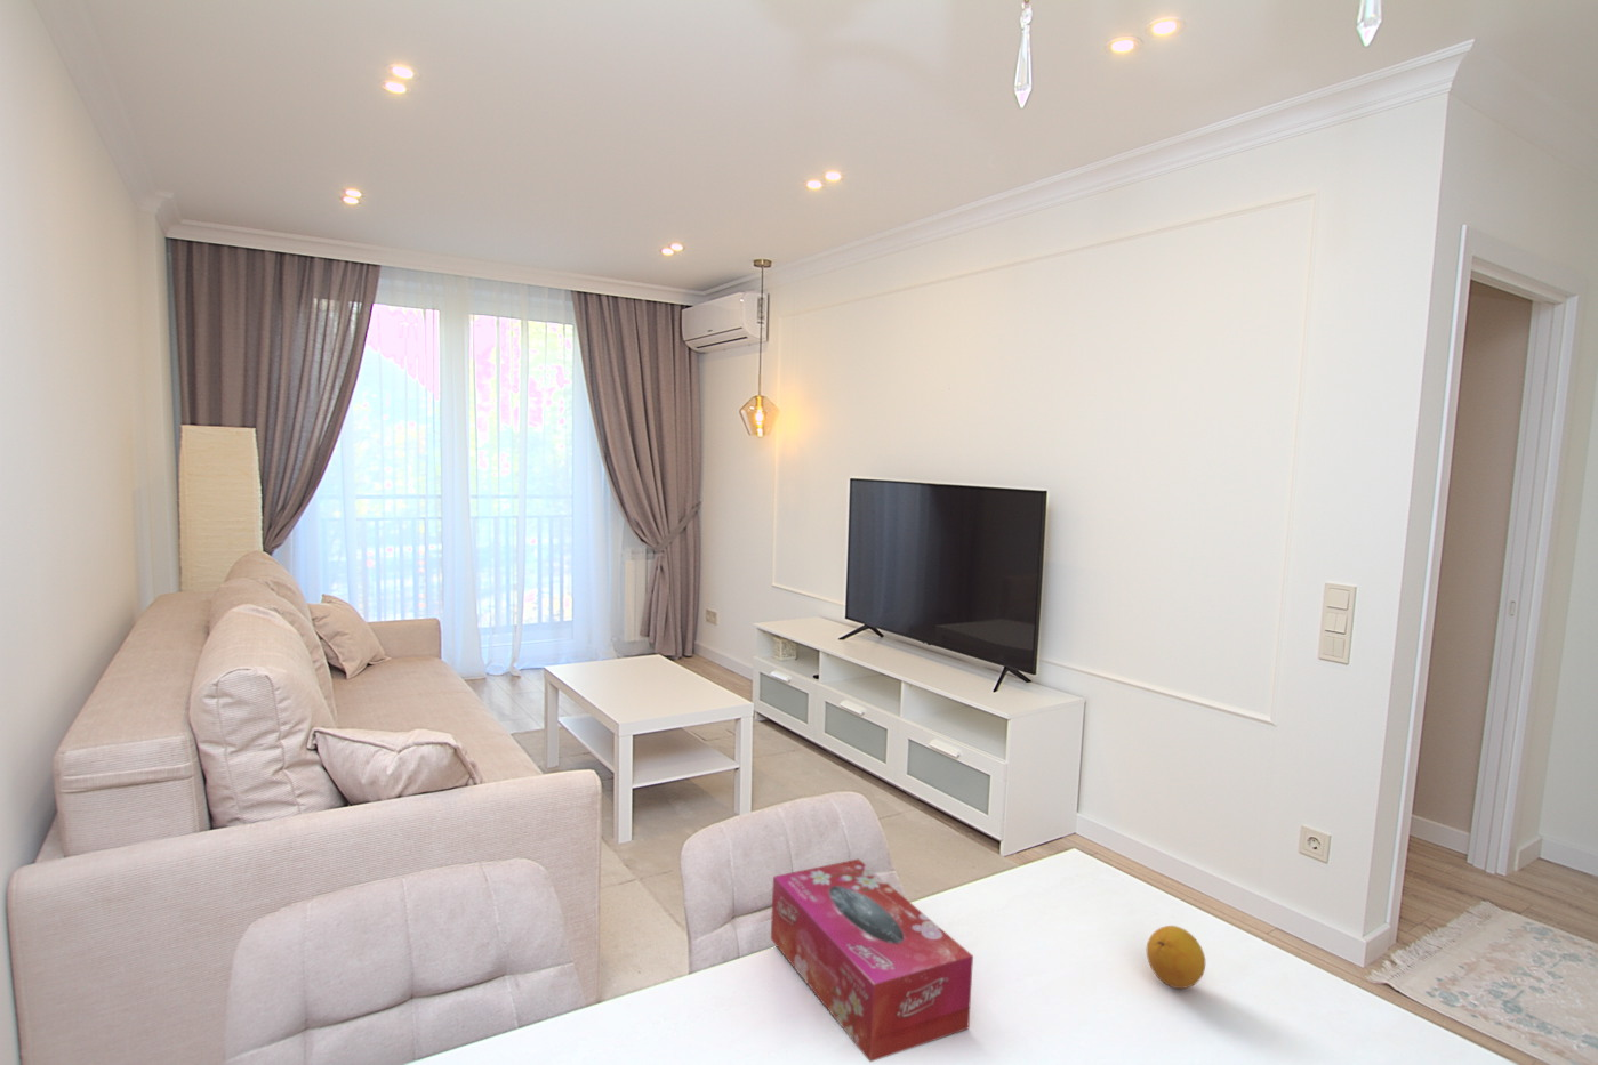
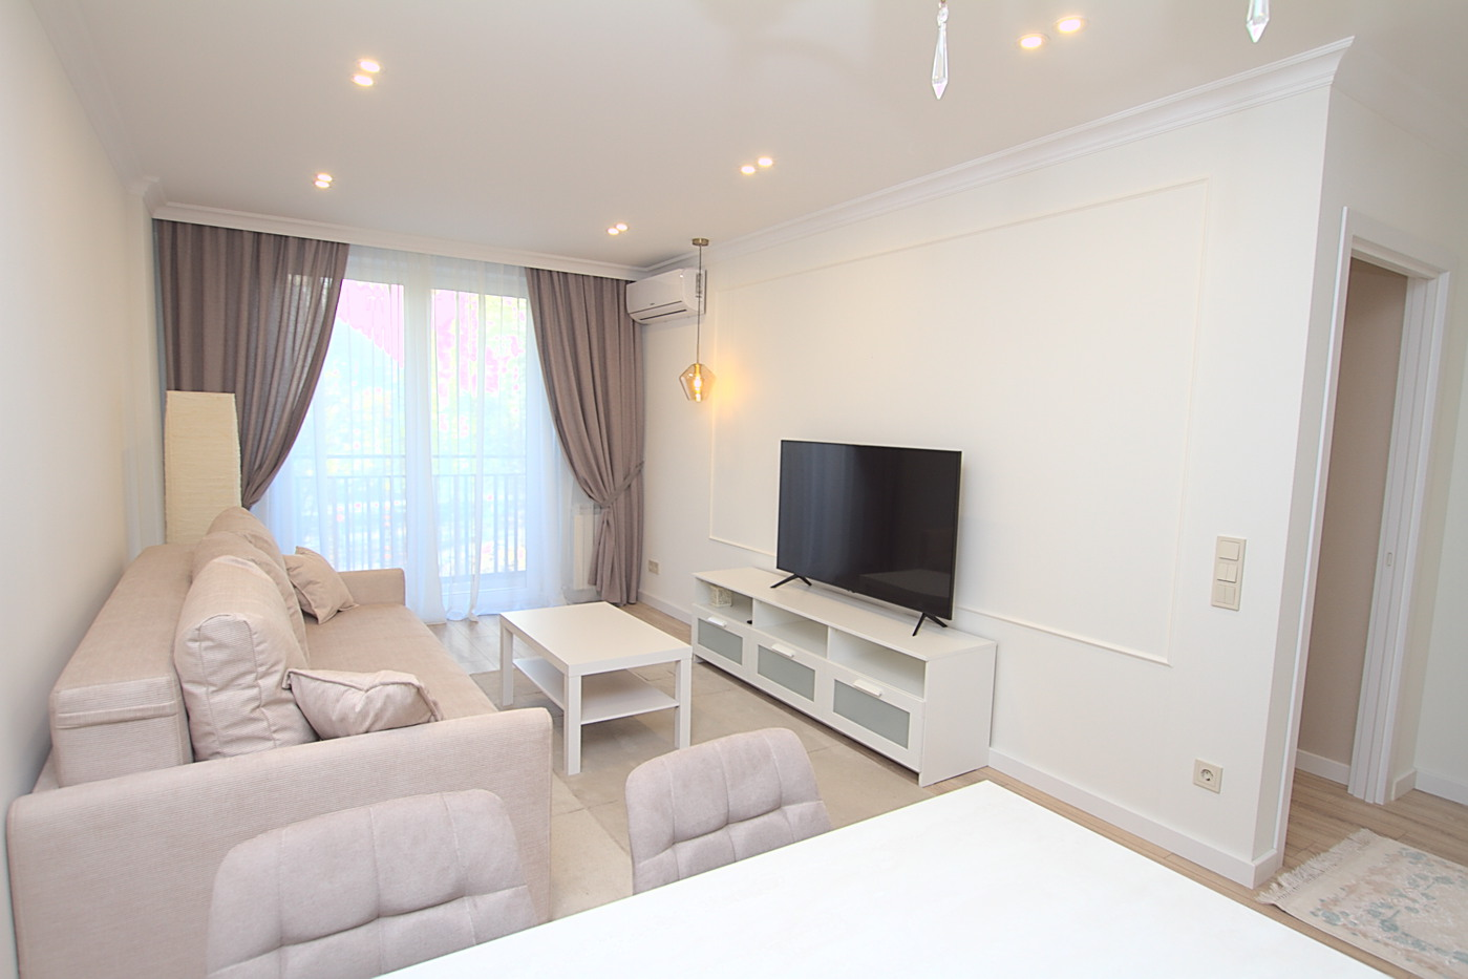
- fruit (1176, 957)
- tissue box (862, 946)
